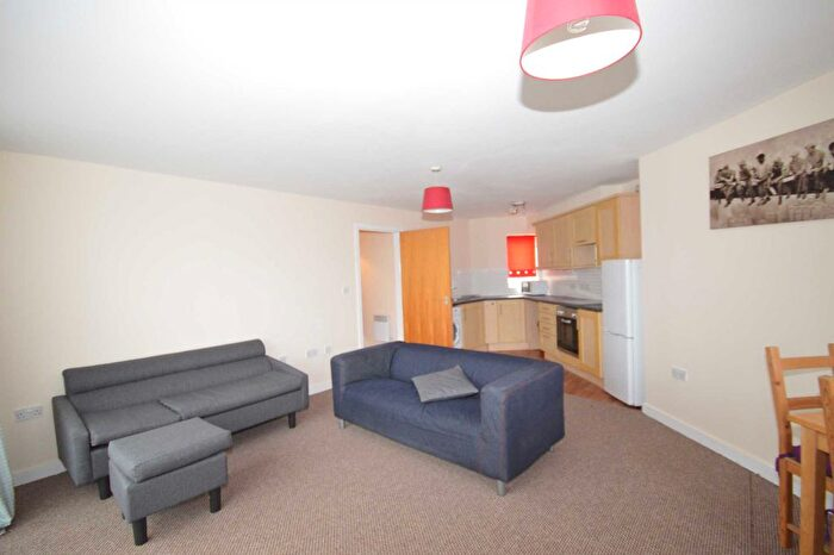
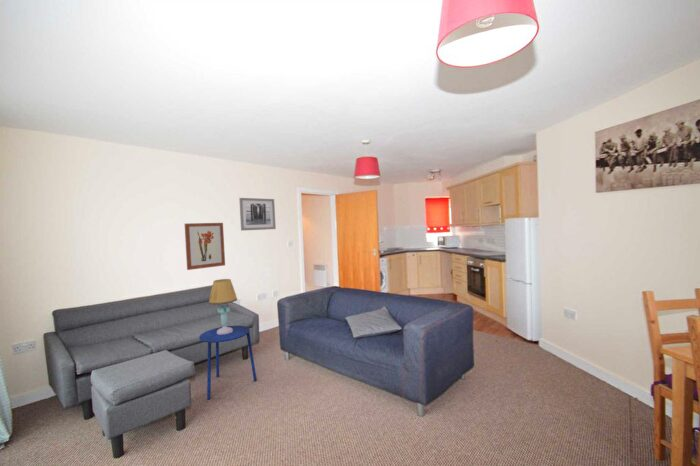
+ side table (218, 359)
+ wall art (258, 214)
+ wall art (205, 245)
+ table lamp (223, 305)
